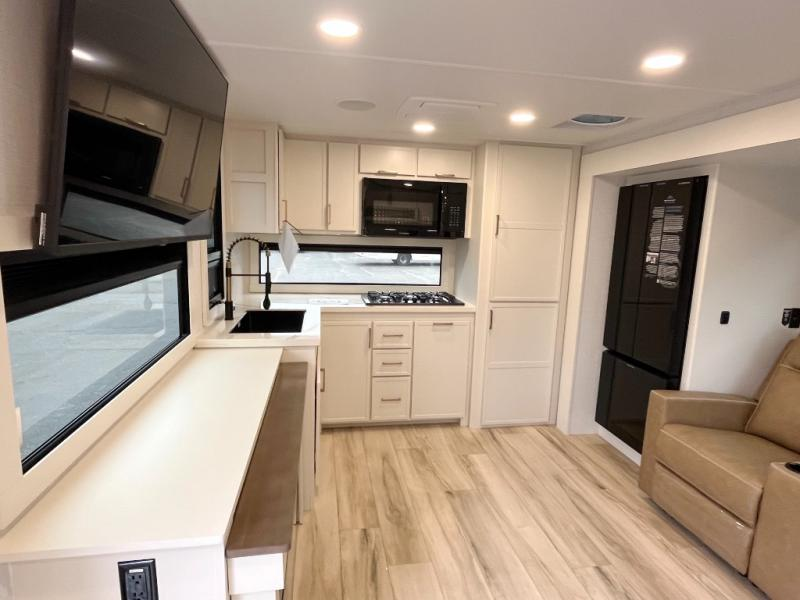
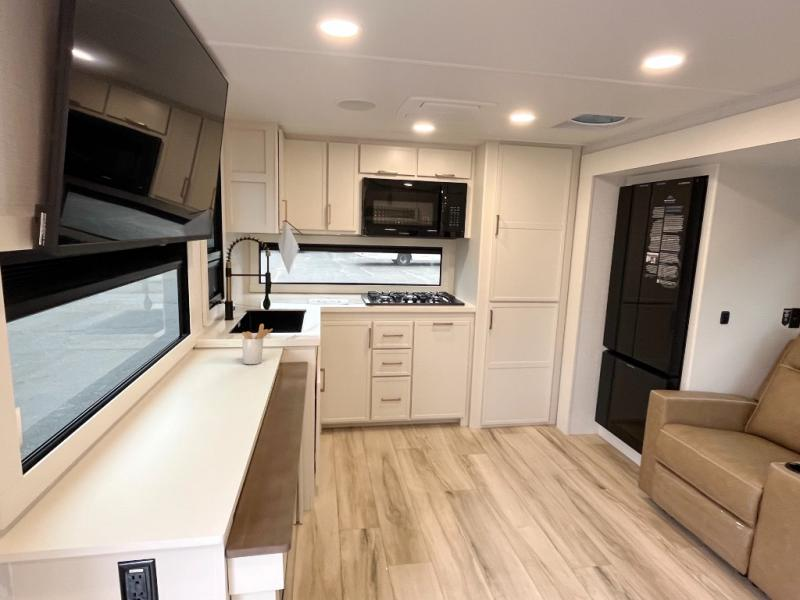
+ utensil holder (256, 344)
